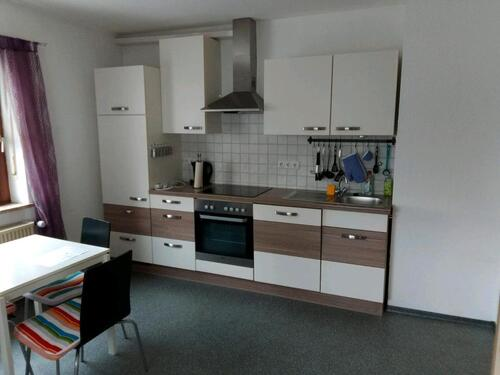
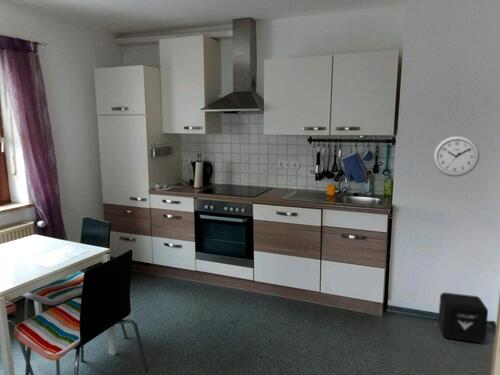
+ air purifier (462, 317)
+ wall clock (455, 156)
